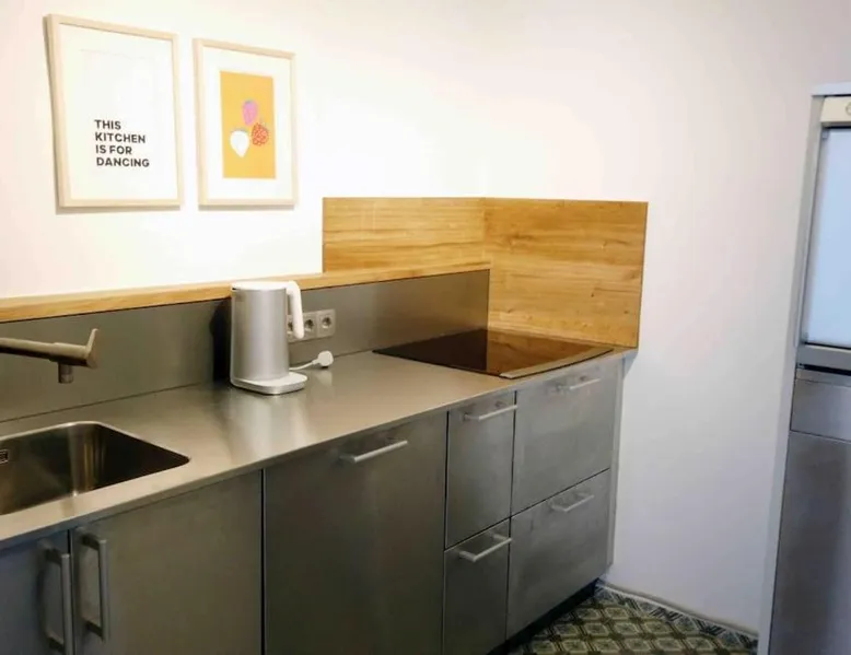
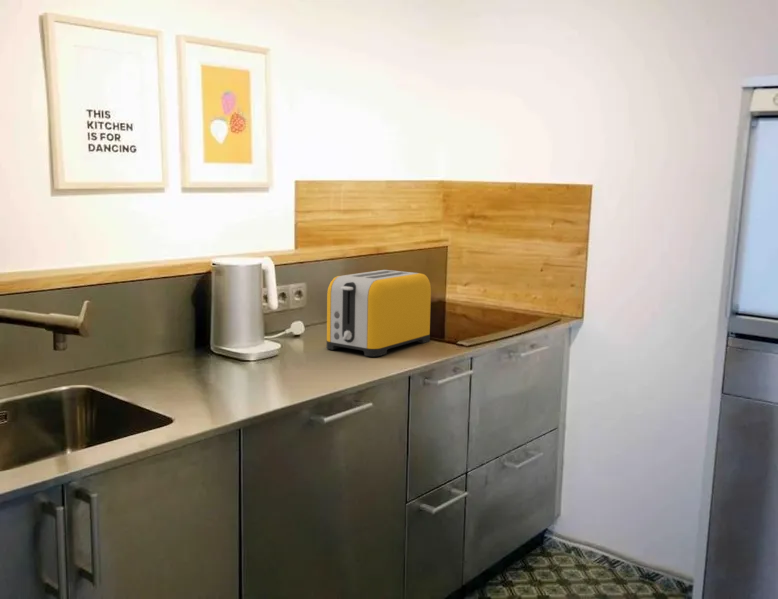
+ toaster (378, 309)
